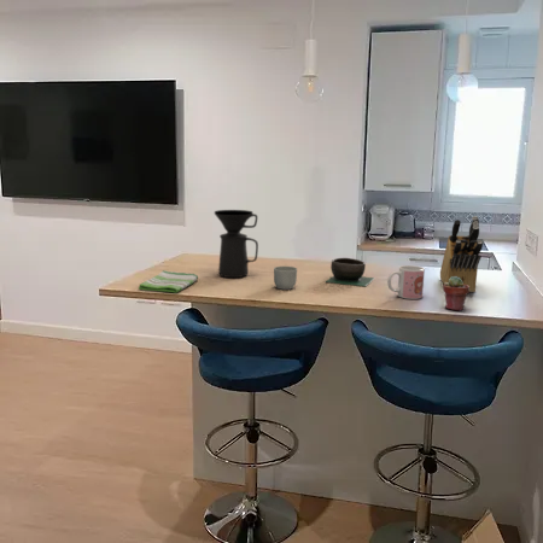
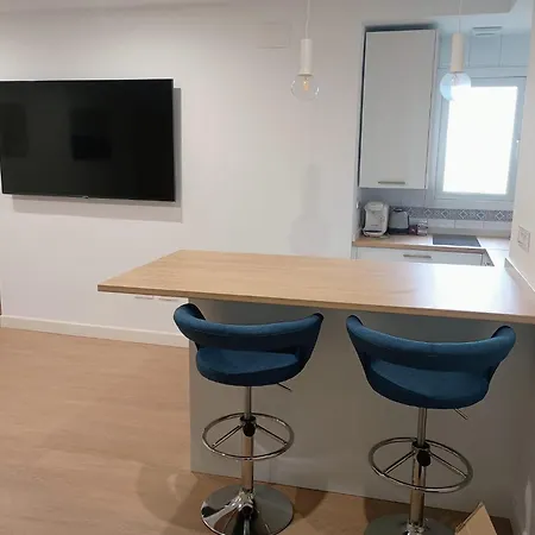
- mug (407, 281)
- coffee maker (233, 244)
- bowl (350, 270)
- knife block (461, 250)
- mug (285, 276)
- potted succulent (455, 292)
- dish towel (169, 280)
